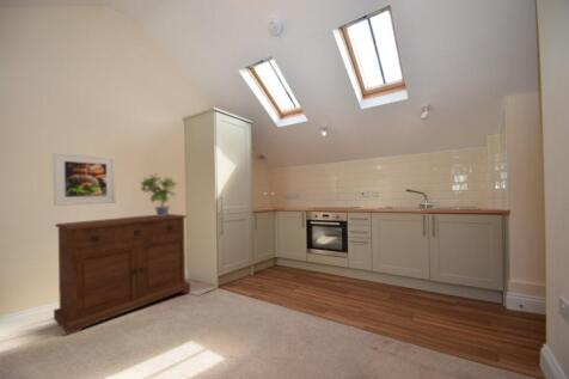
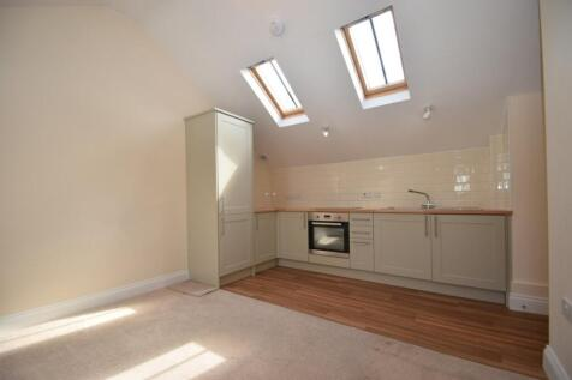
- potted plant (159, 194)
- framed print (86, 179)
- sideboard (129, 261)
